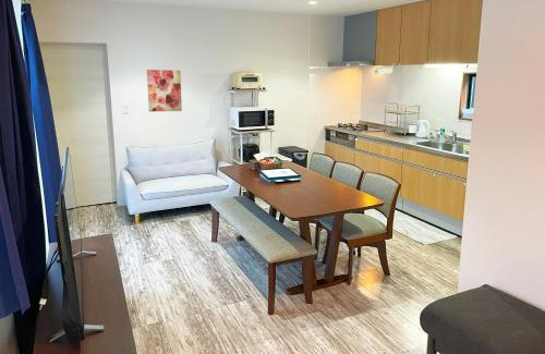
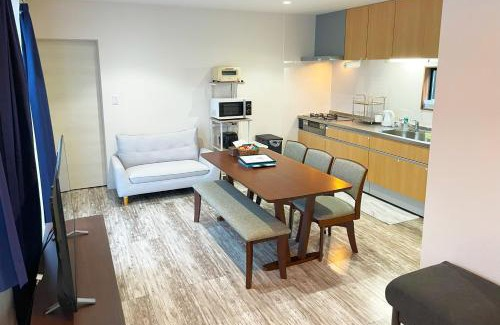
- wall art (165, 90)
